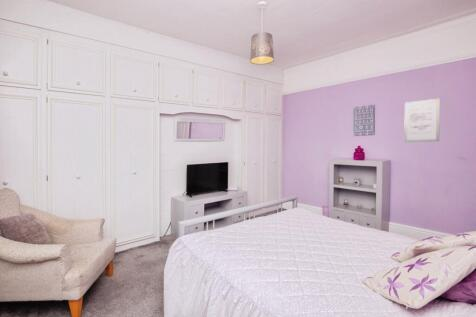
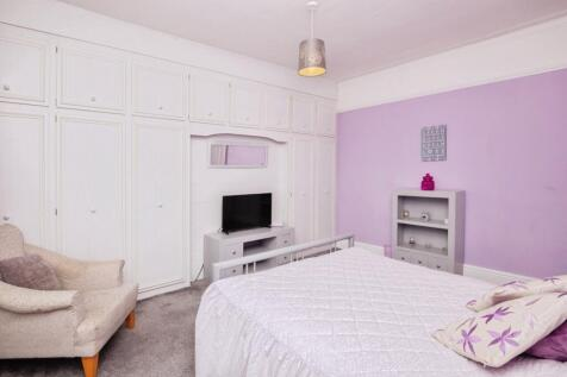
- wall art (421, 121)
